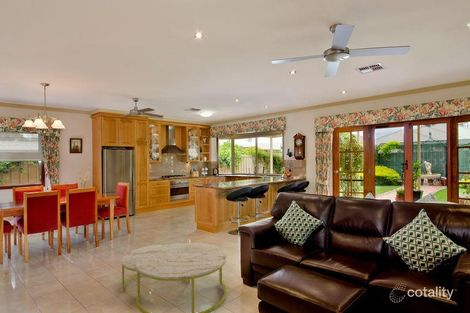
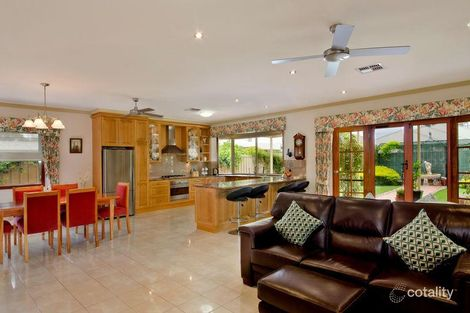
- coffee table (171, 272)
